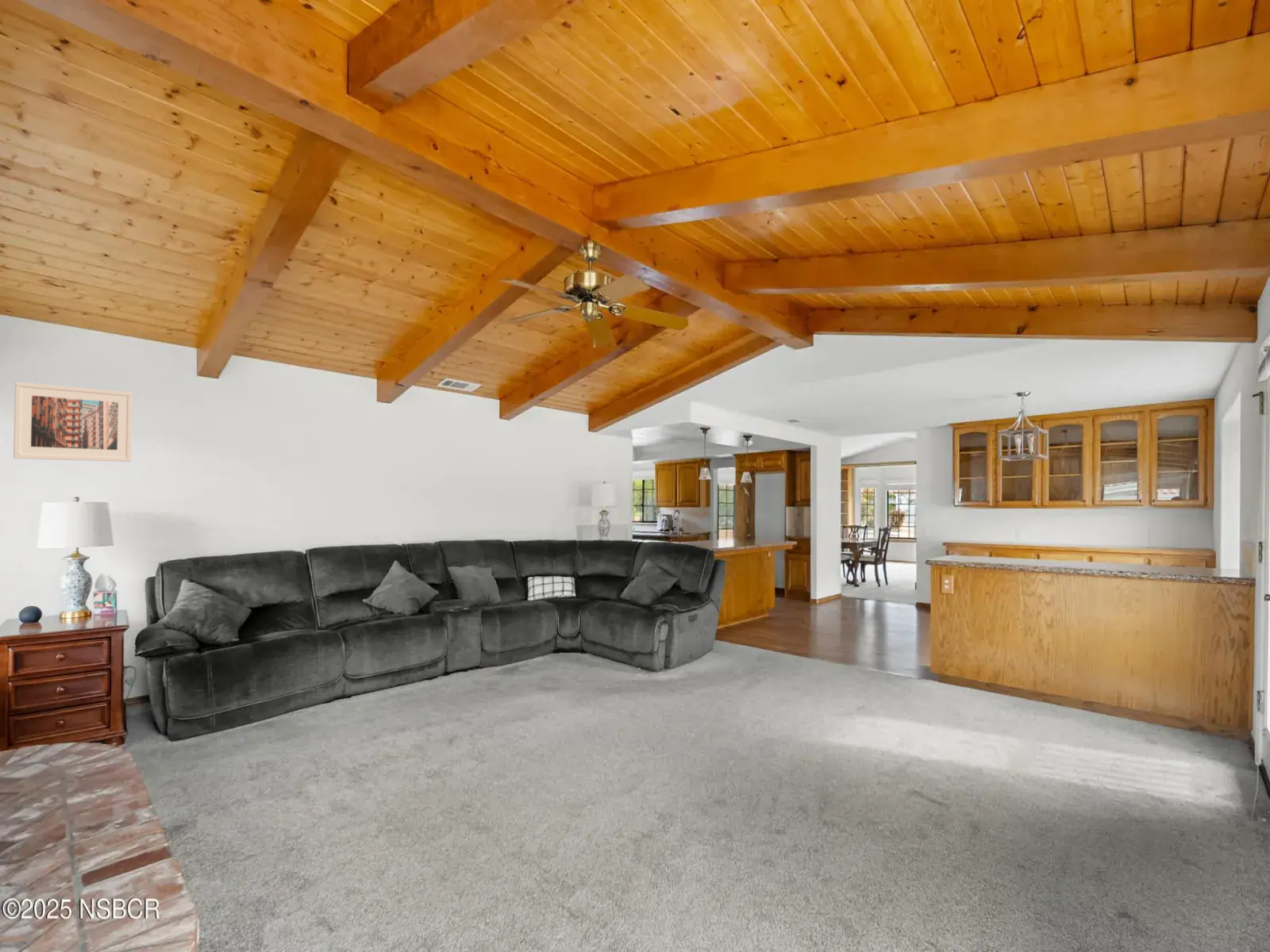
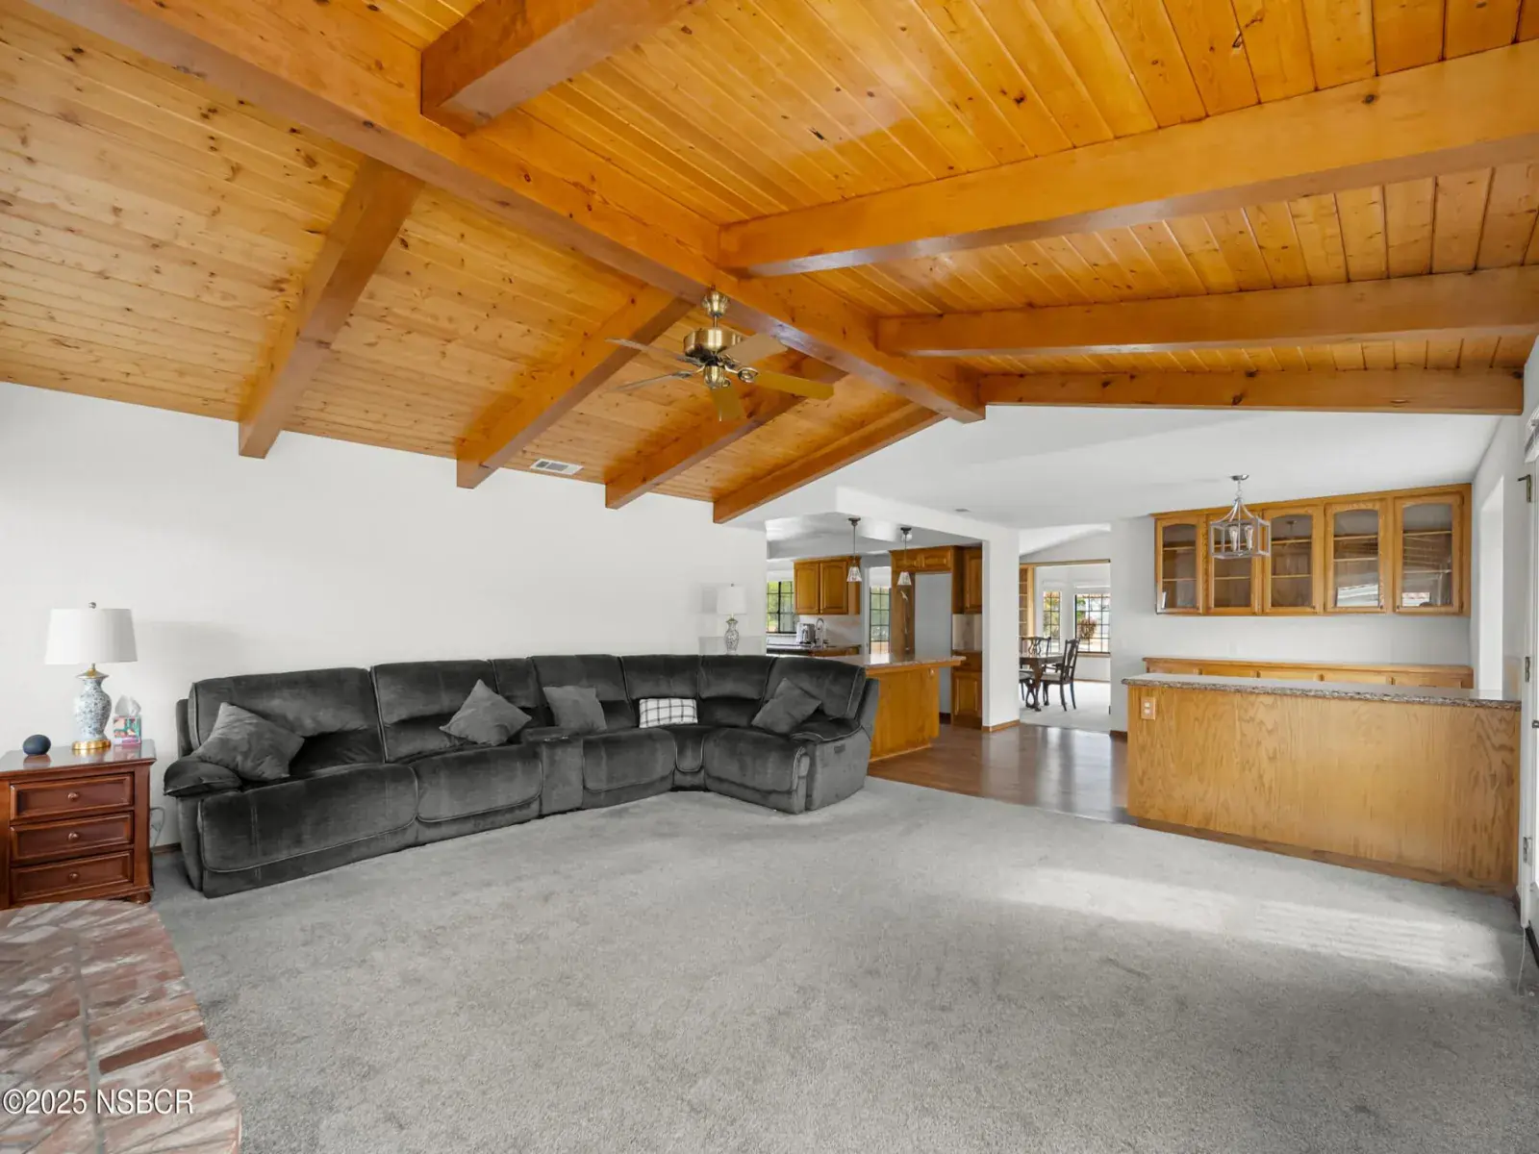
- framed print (75, 424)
